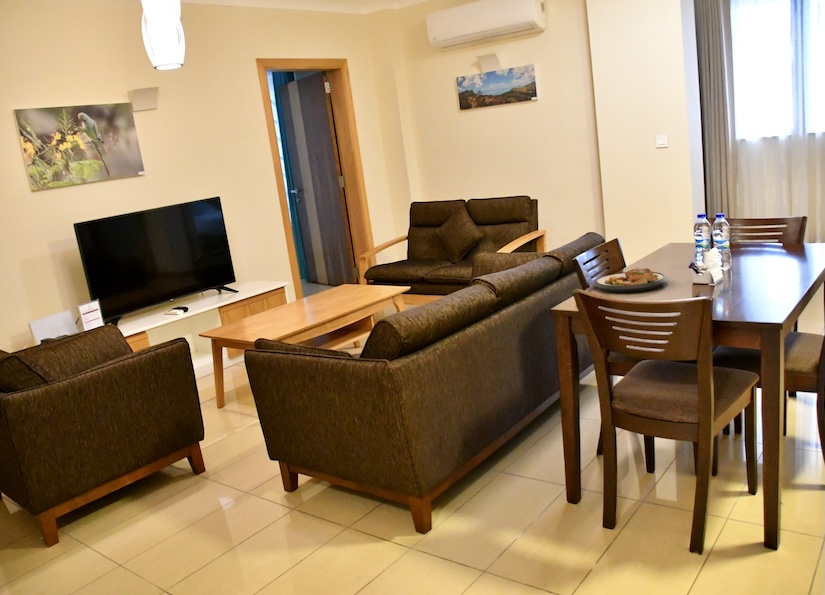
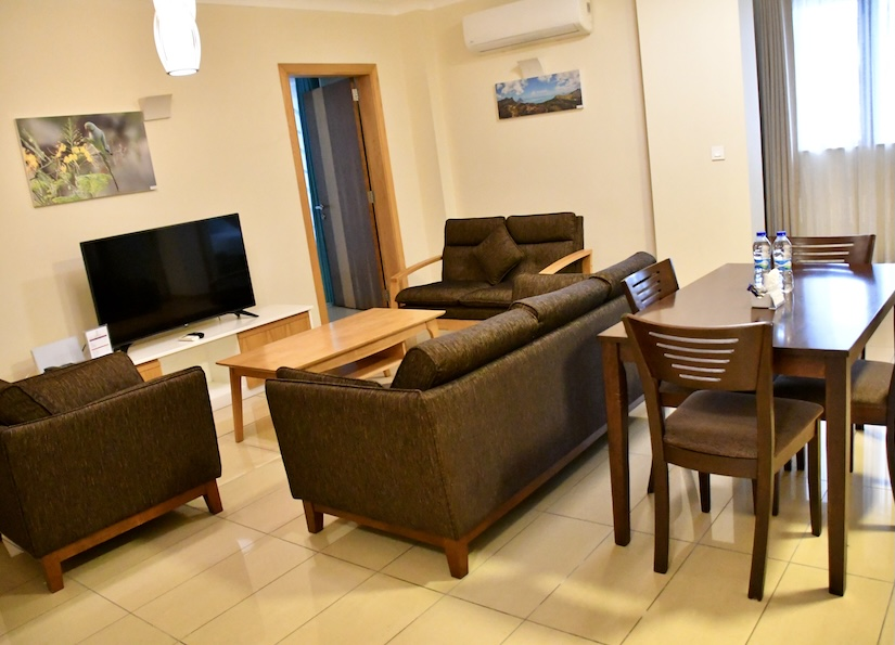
- plate (629, 278)
